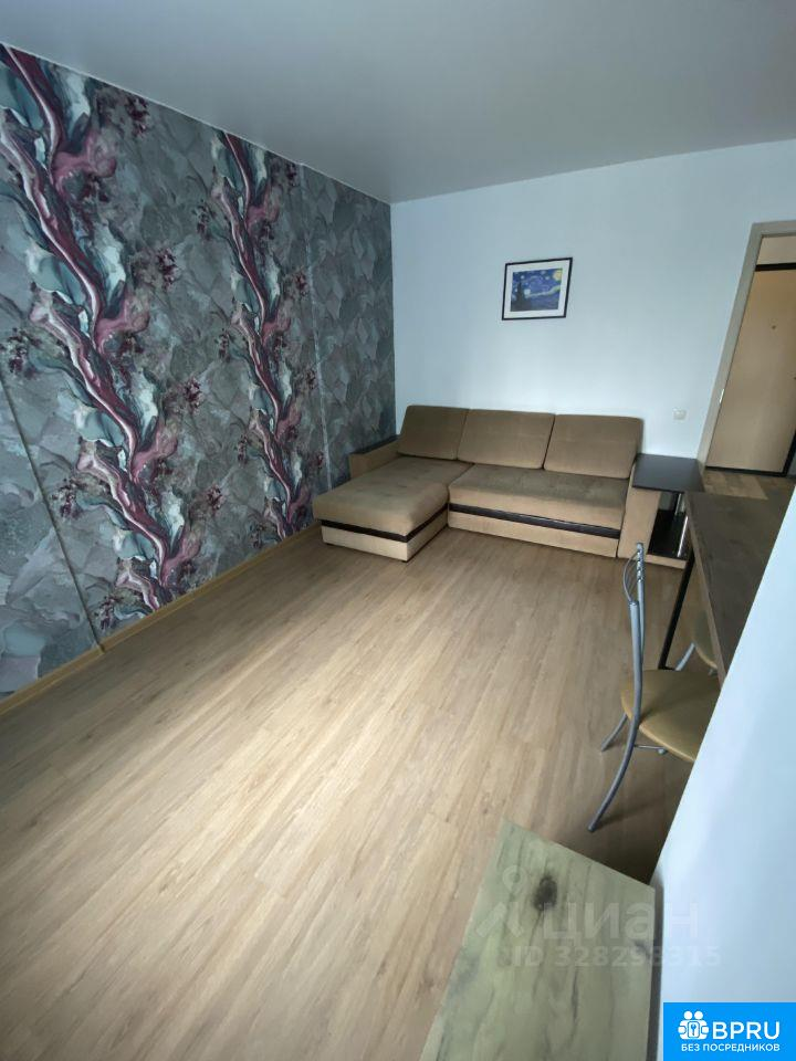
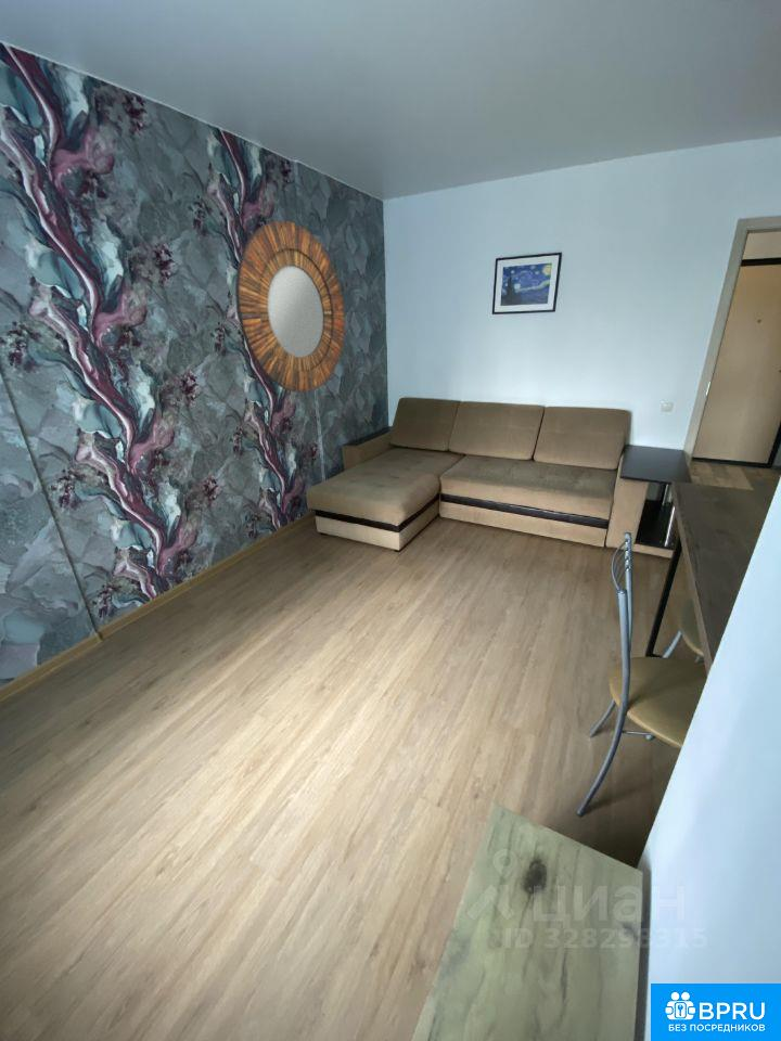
+ home mirror (297, 312)
